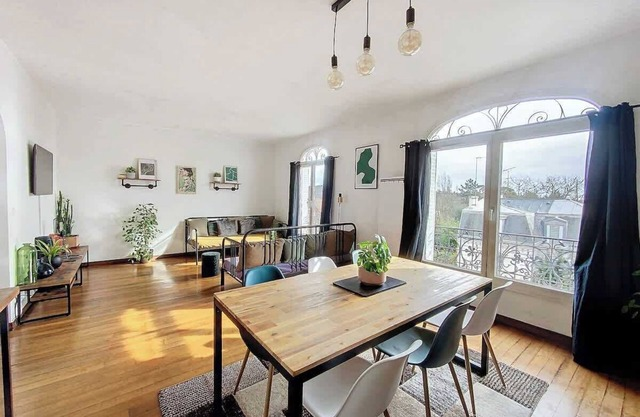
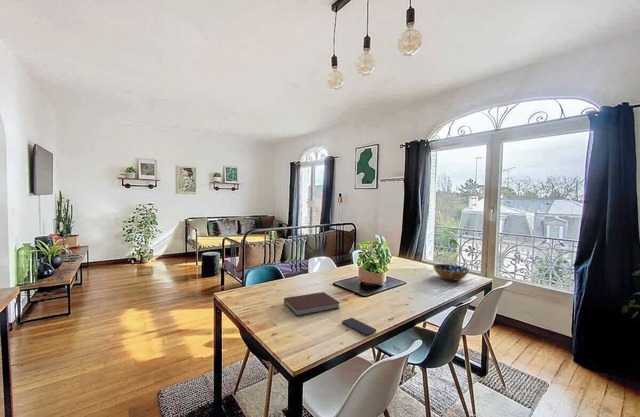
+ notebook (311, 302)
+ smartphone (358, 326)
+ bowl (450, 273)
